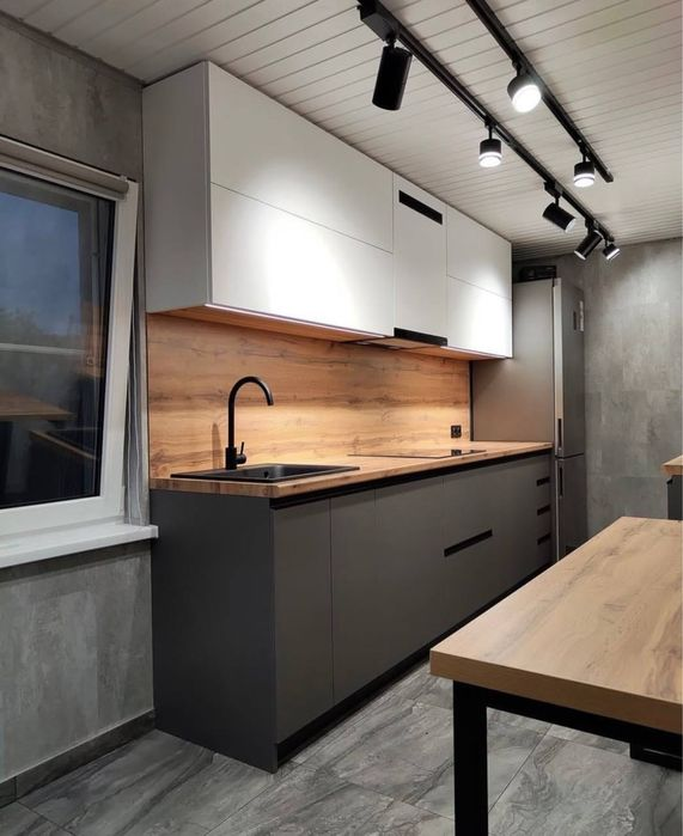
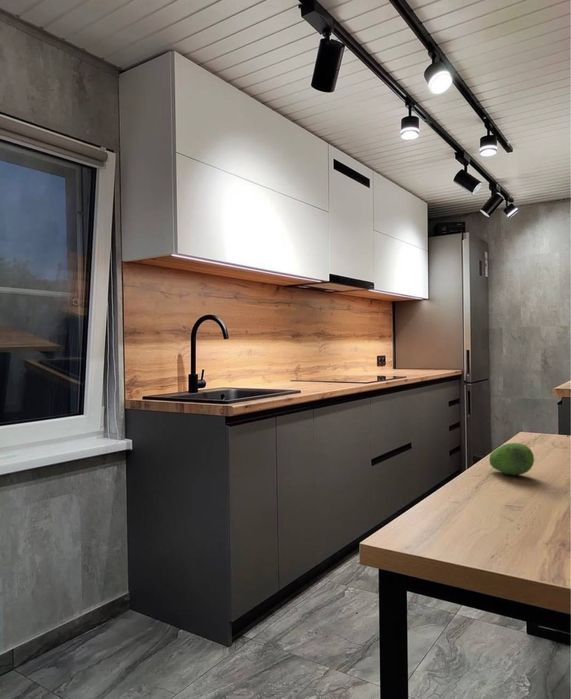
+ fruit (510, 458)
